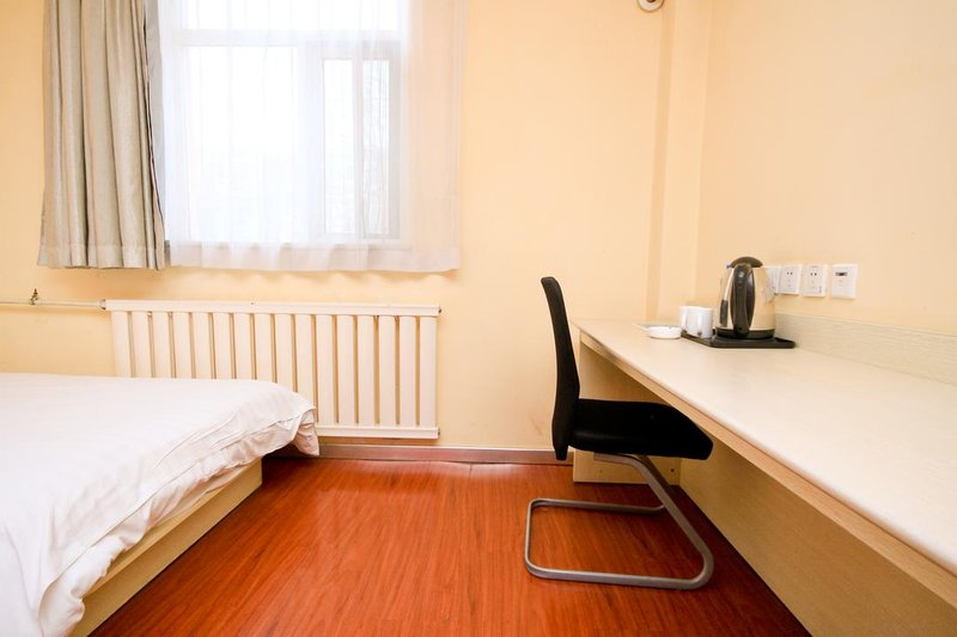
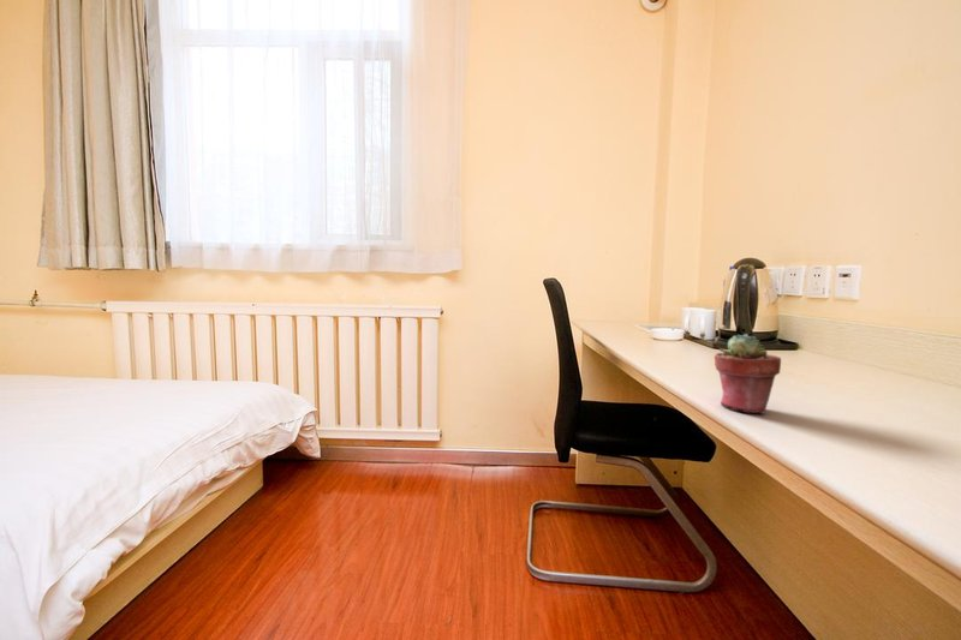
+ potted succulent (745, 370)
